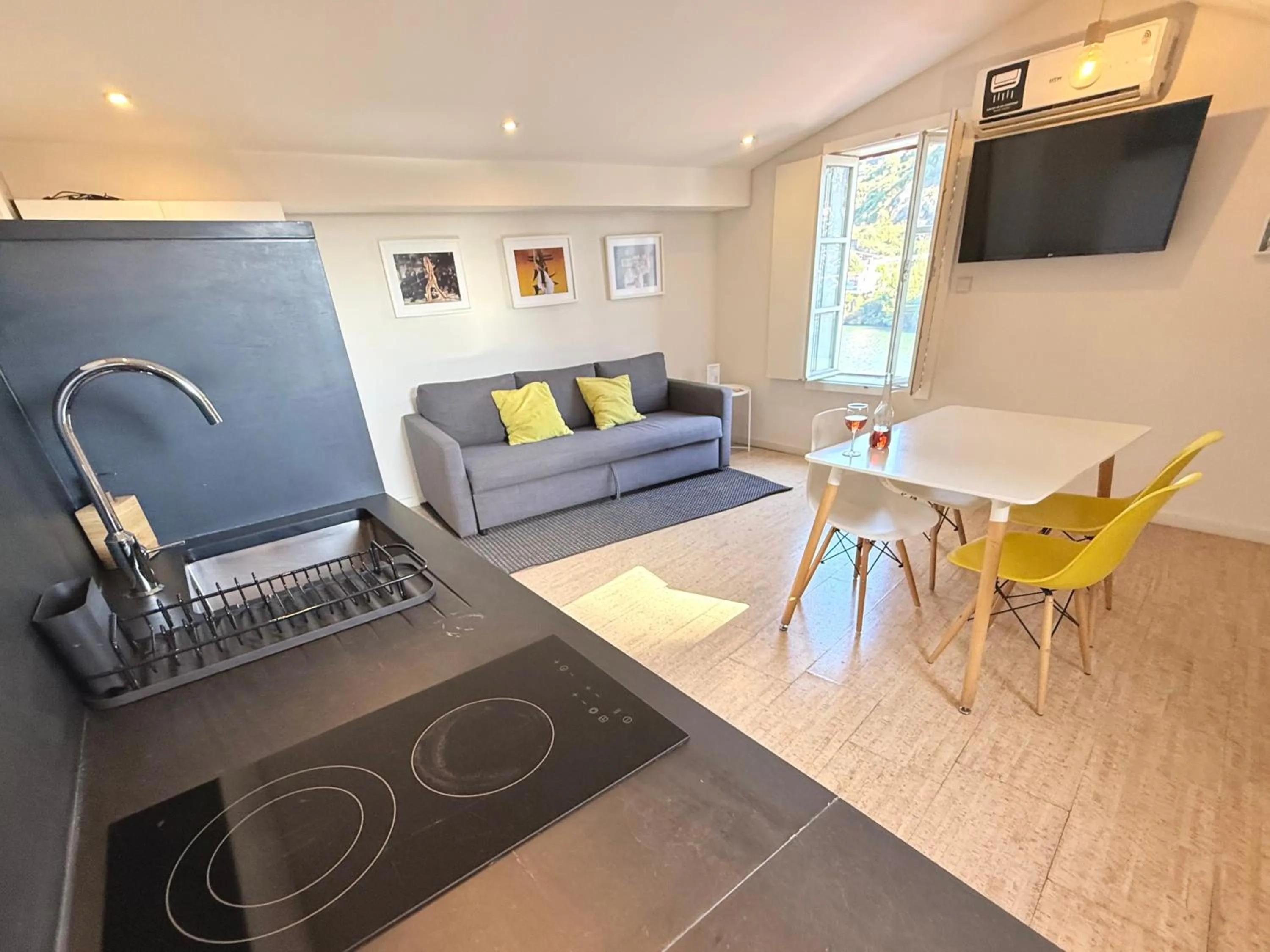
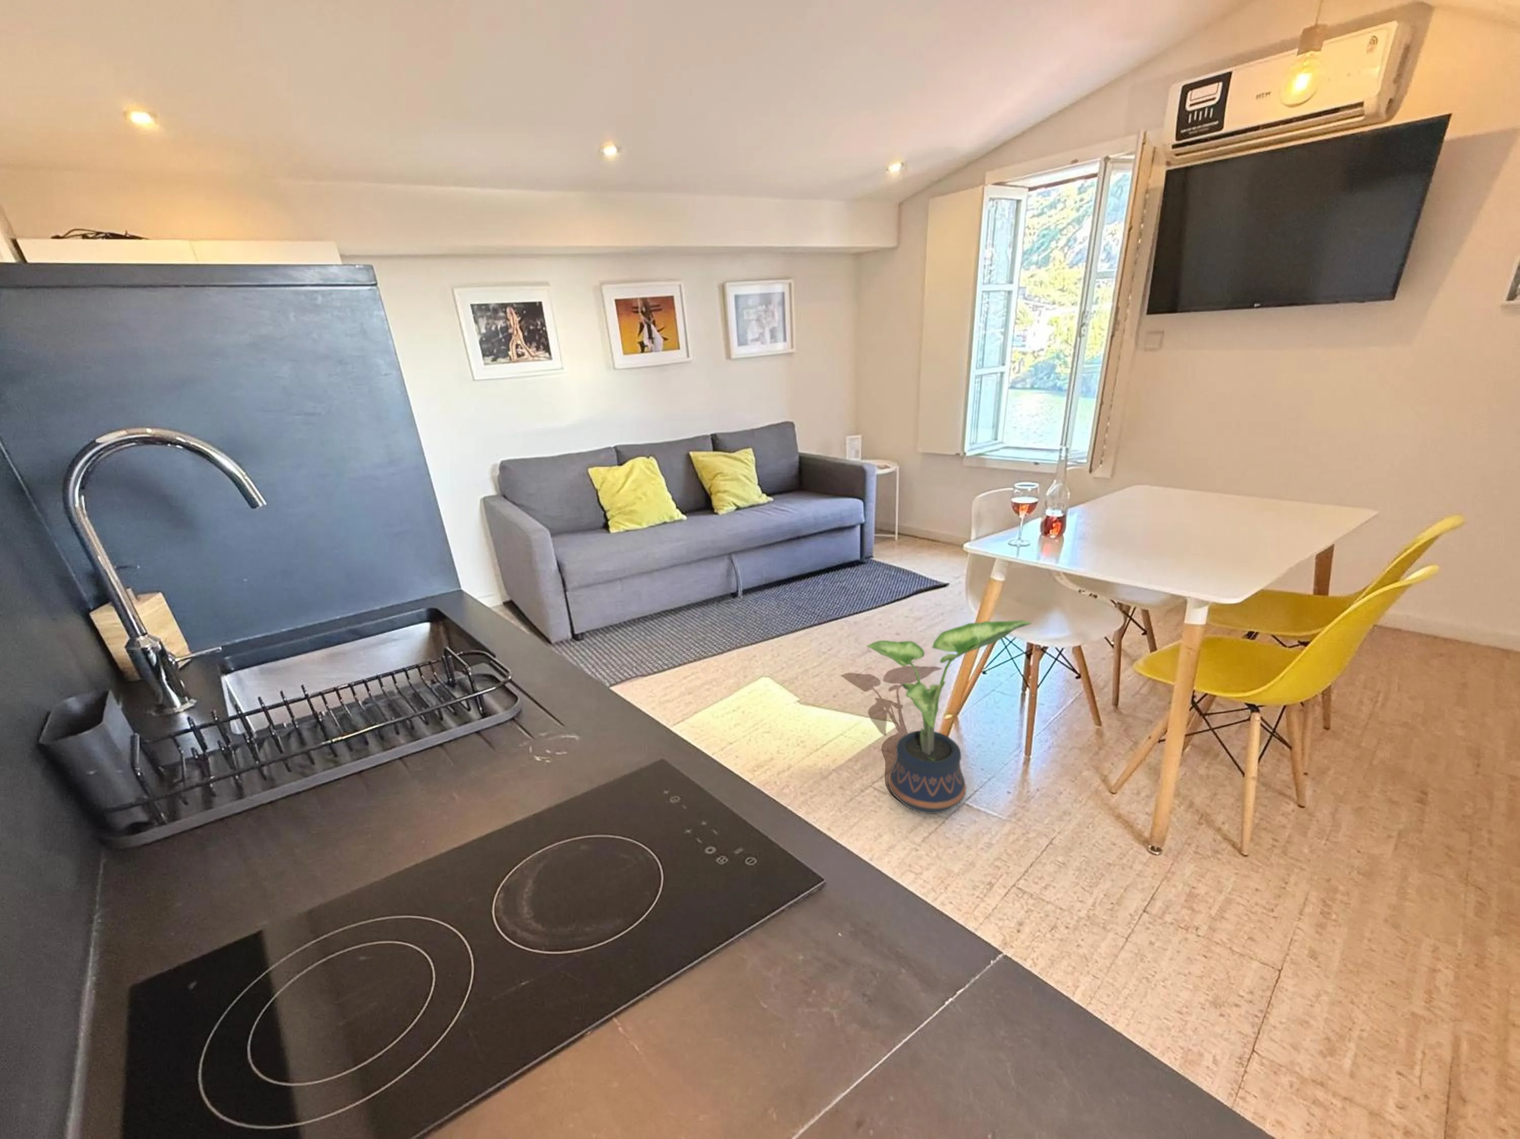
+ potted plant (934, 723)
